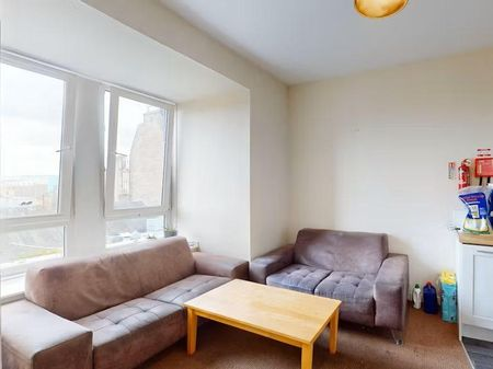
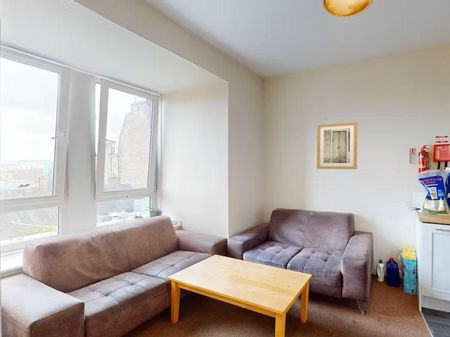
+ wall art (336, 146)
